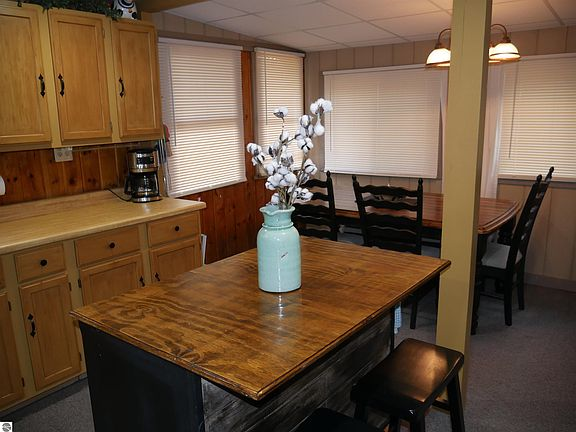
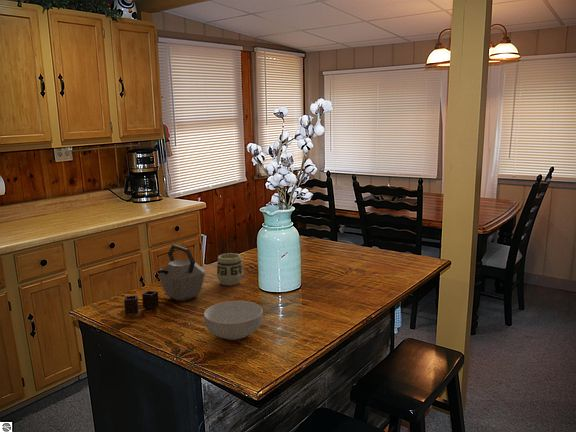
+ cup (229, 269)
+ cereal bowl (233, 322)
+ kettle (162, 277)
